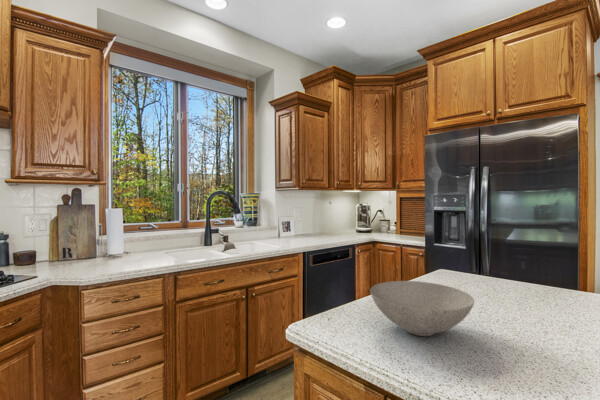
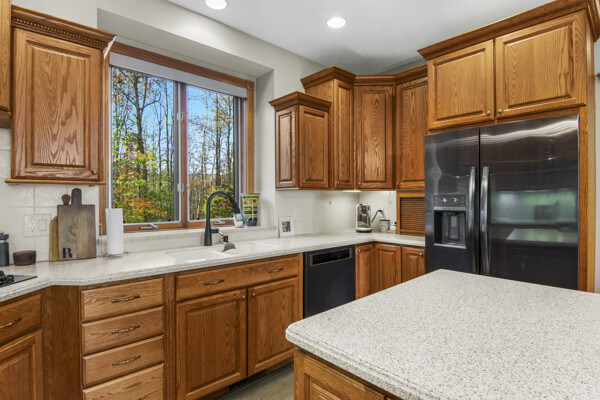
- bowl (419, 311)
